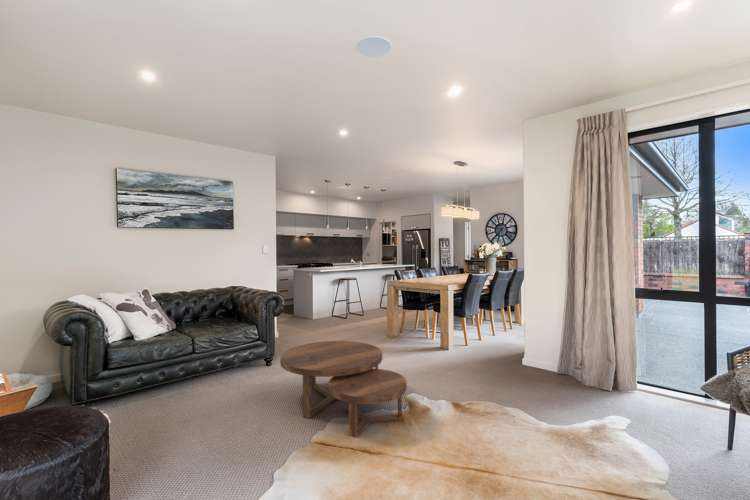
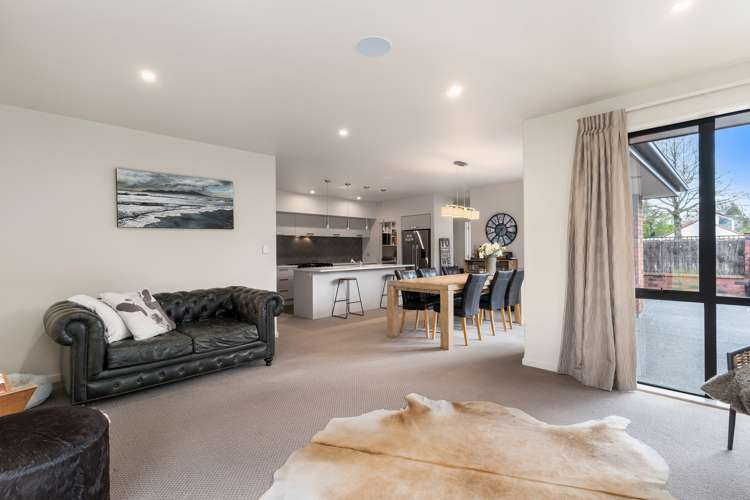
- coffee table (344, 382)
